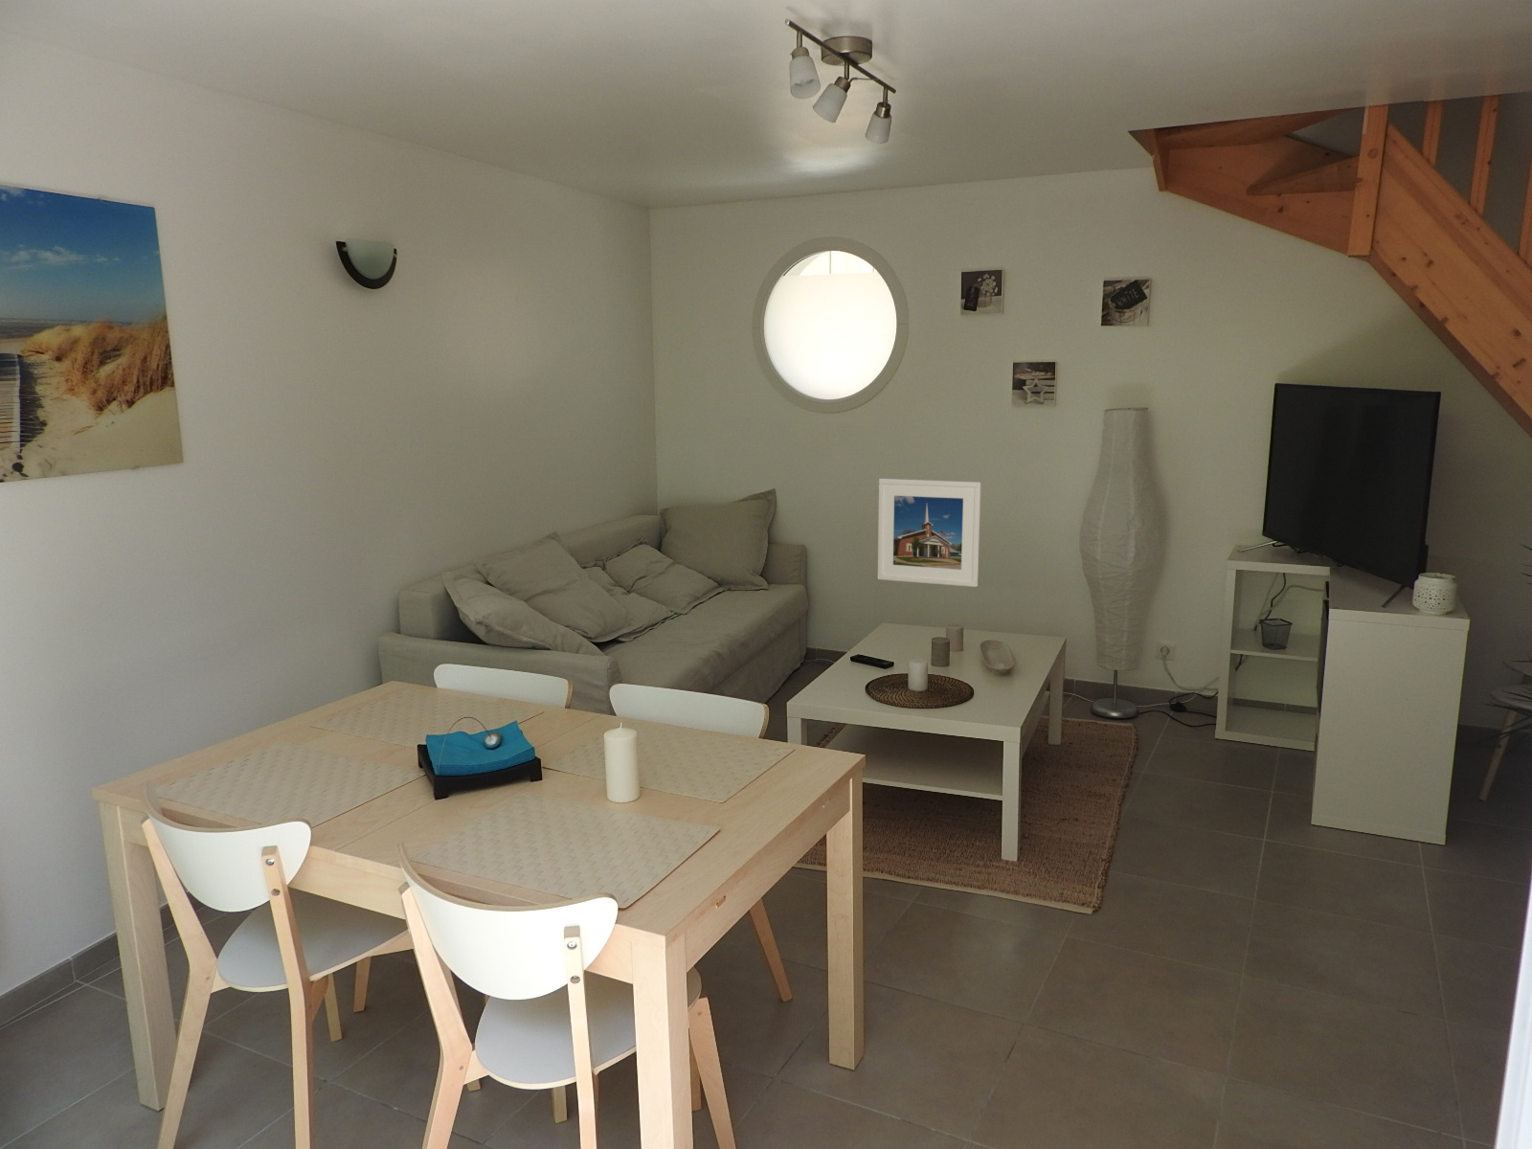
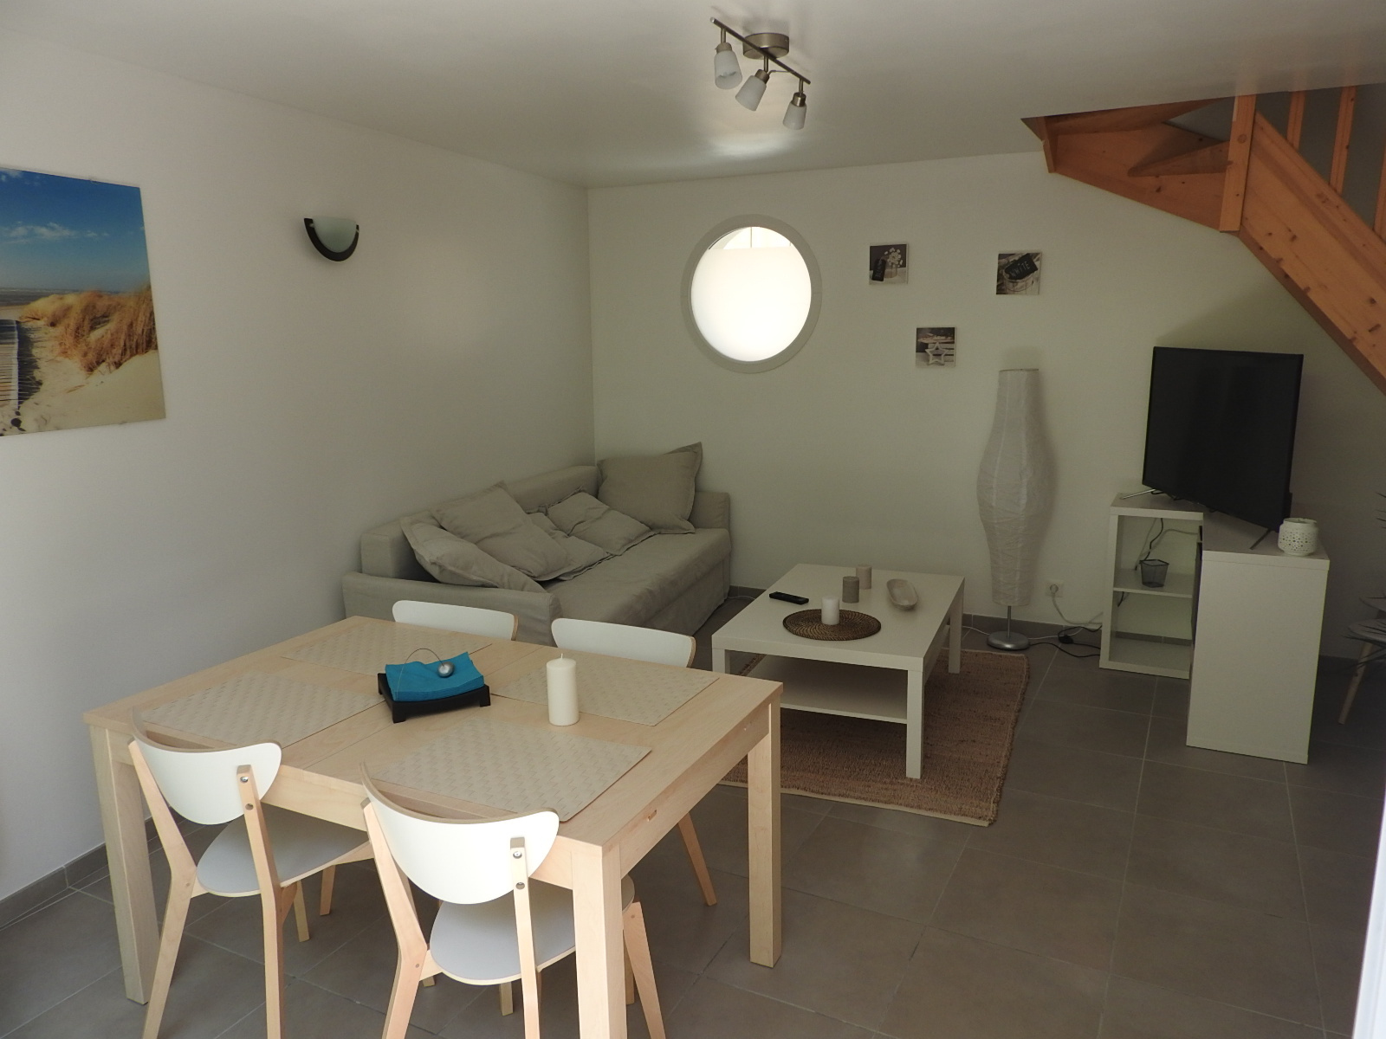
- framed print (928, 531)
